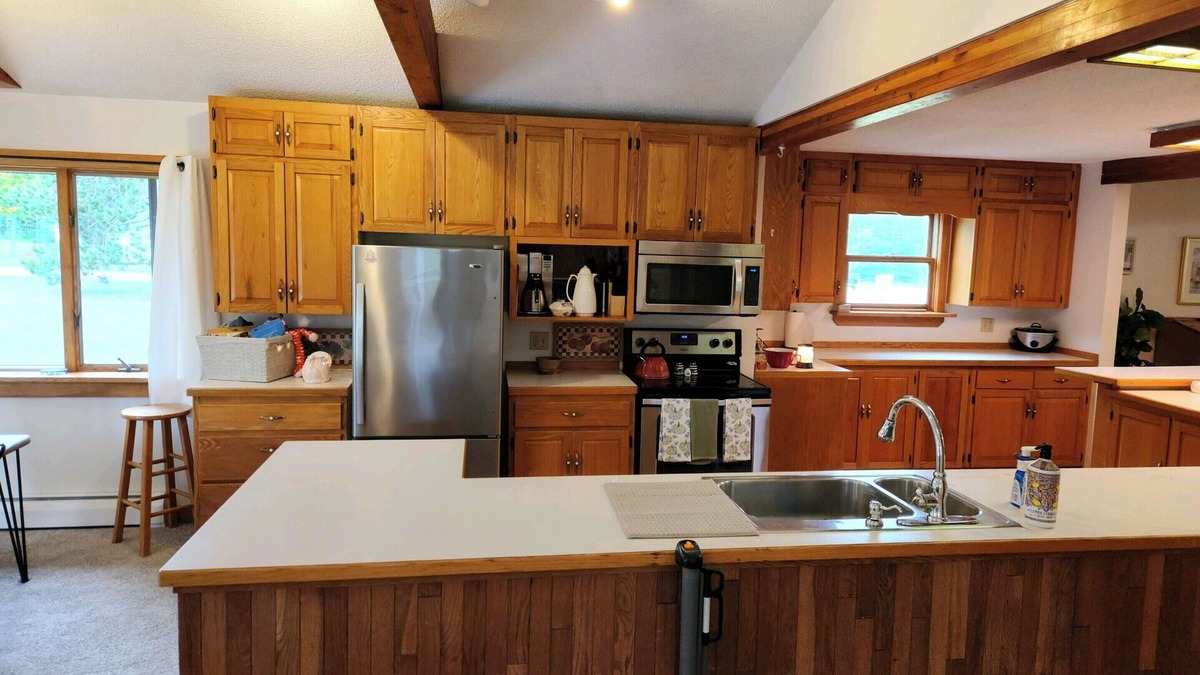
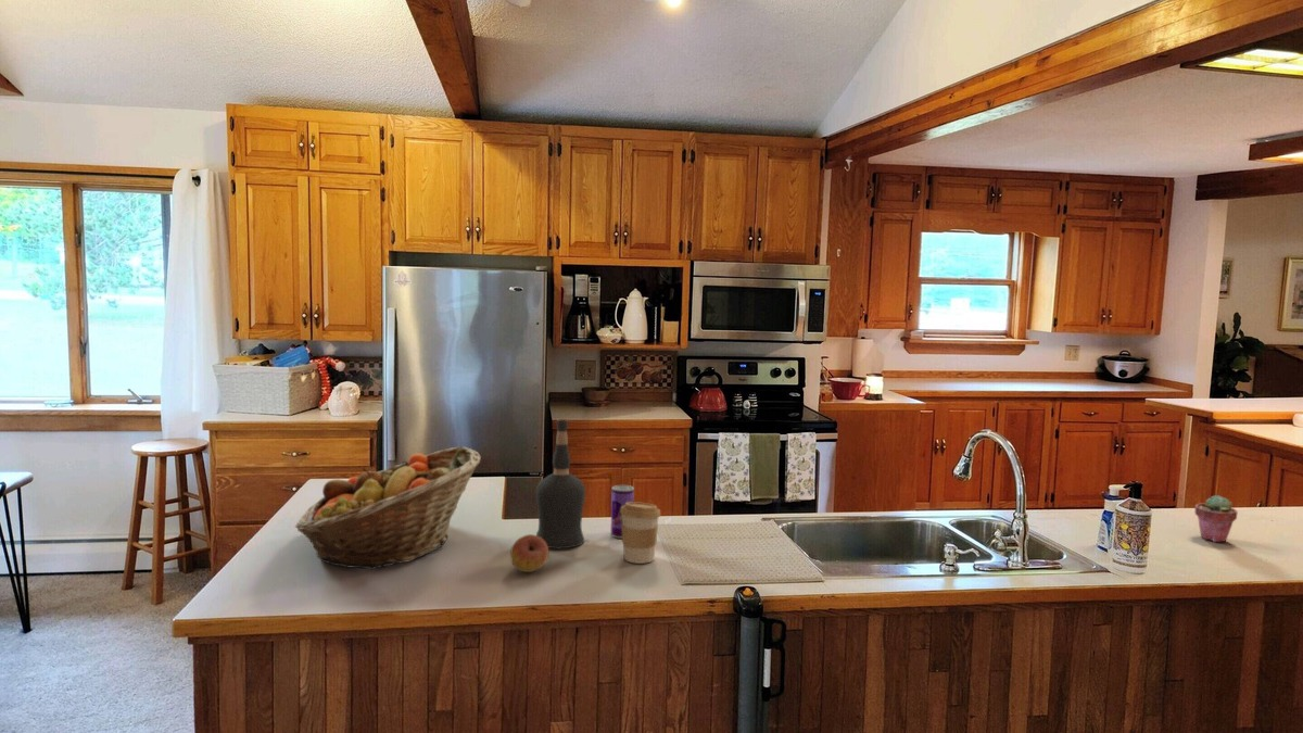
+ potted succulent (1215, 516)
+ fruit basket (393, 500)
+ coffee cup (640, 530)
+ beverage can (620, 509)
+ fruit (529, 553)
+ liquor bottle (560, 480)
